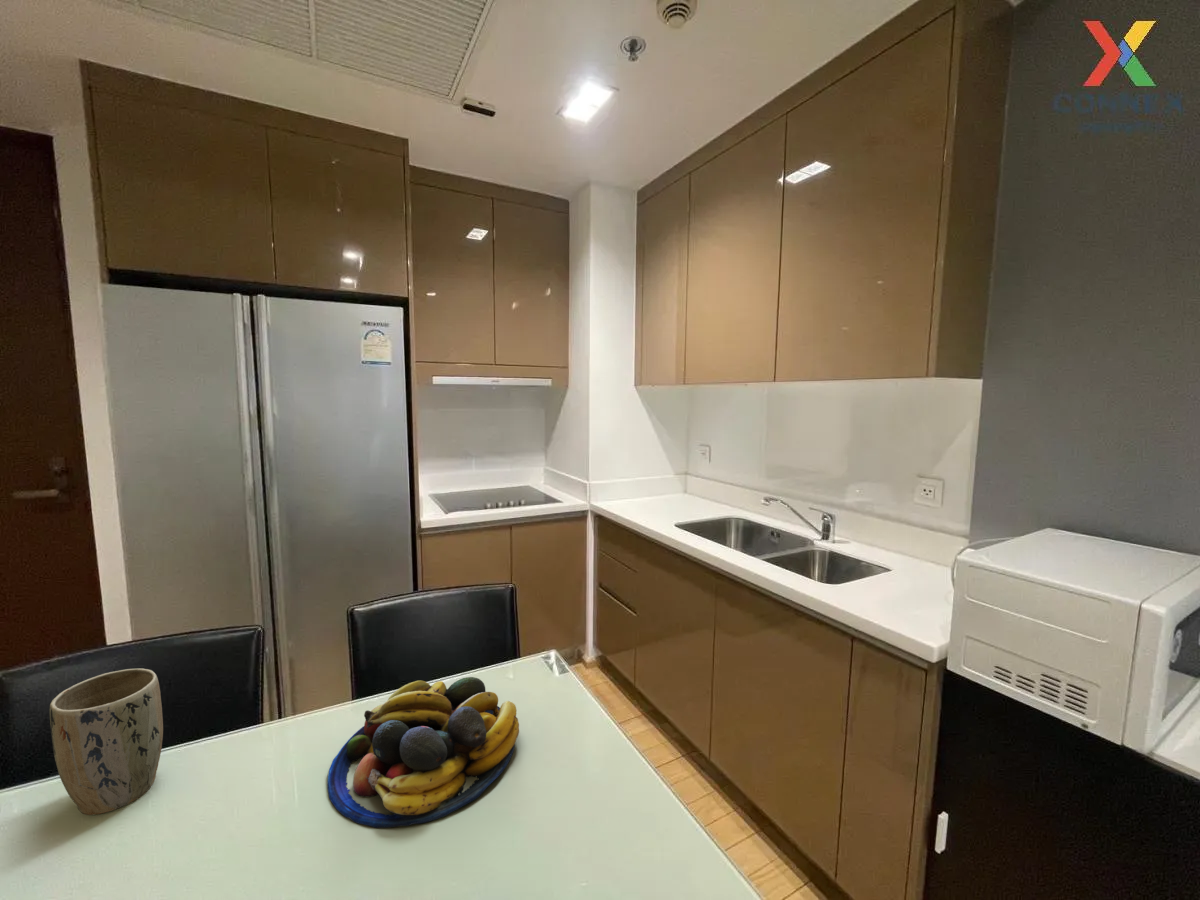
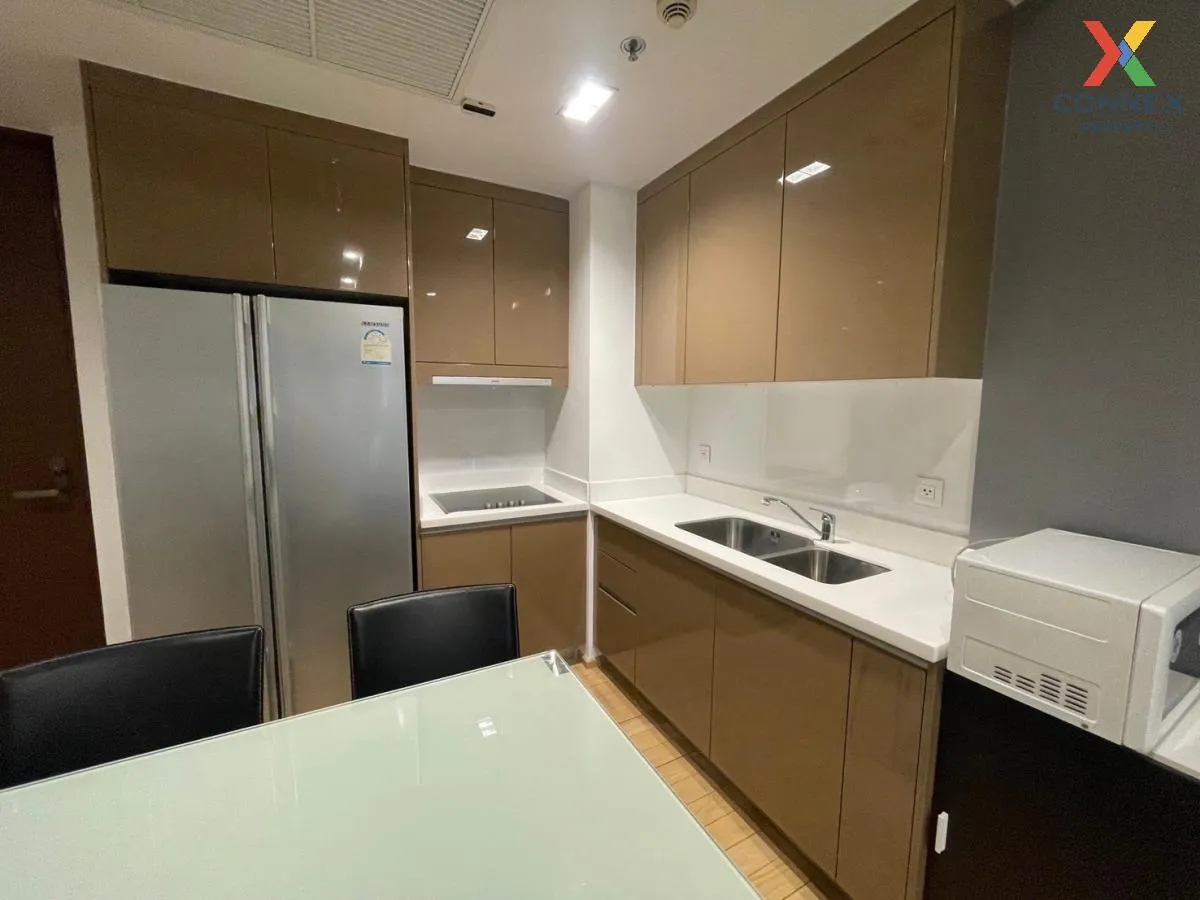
- plant pot (111, 741)
- fruit bowl (425, 722)
